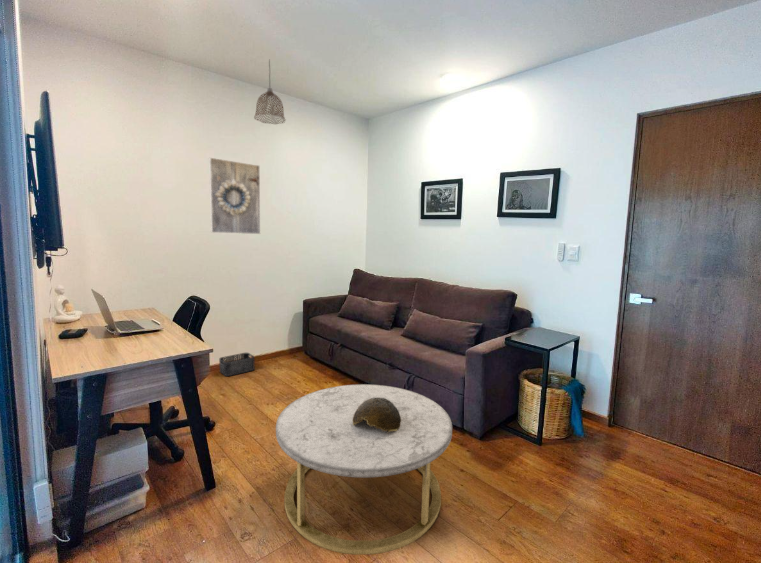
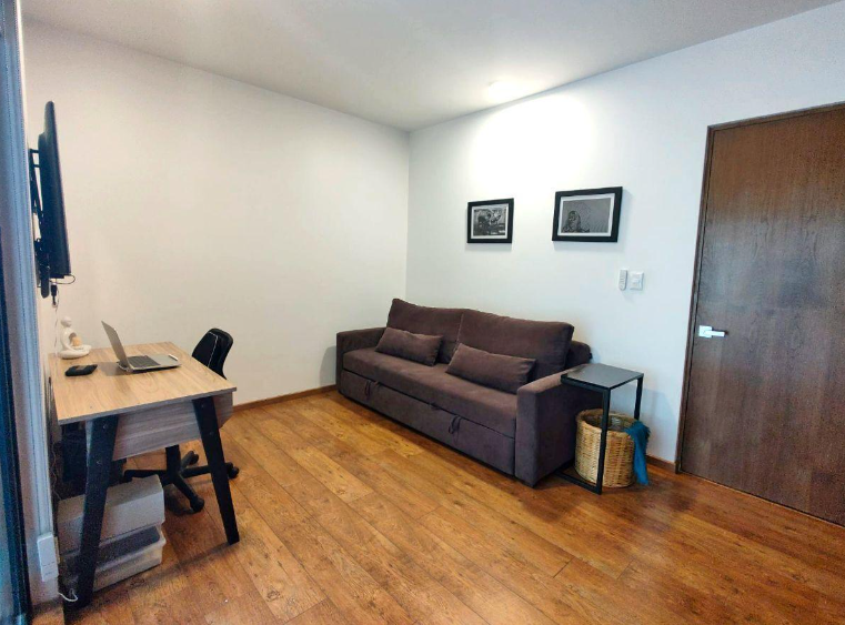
- storage bin (237, 363)
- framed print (235, 198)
- coffee table (364, 454)
- pendant lamp (269, 89)
- decorative bowl (377, 410)
